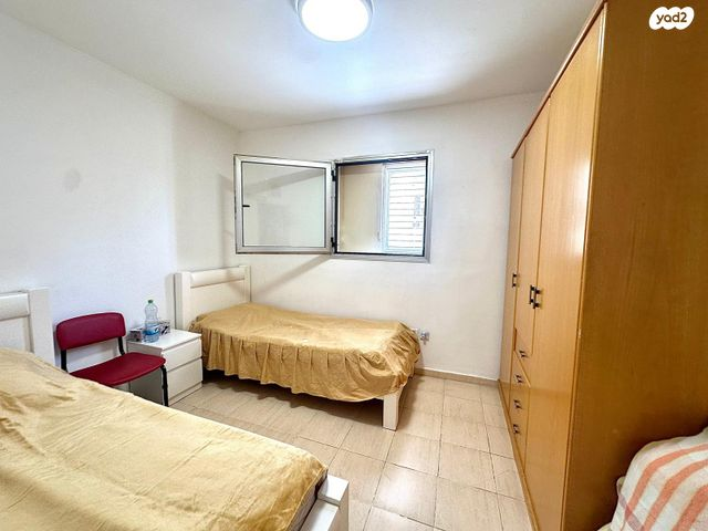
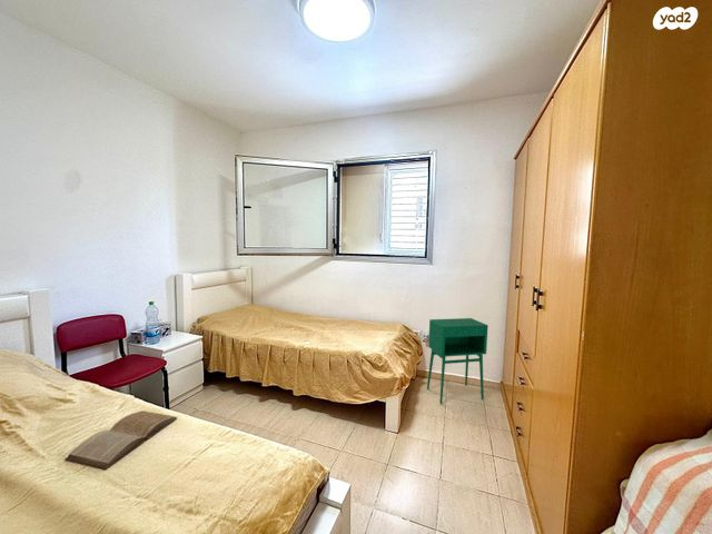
+ book (127, 432)
+ storage cabinet (456, 359)
